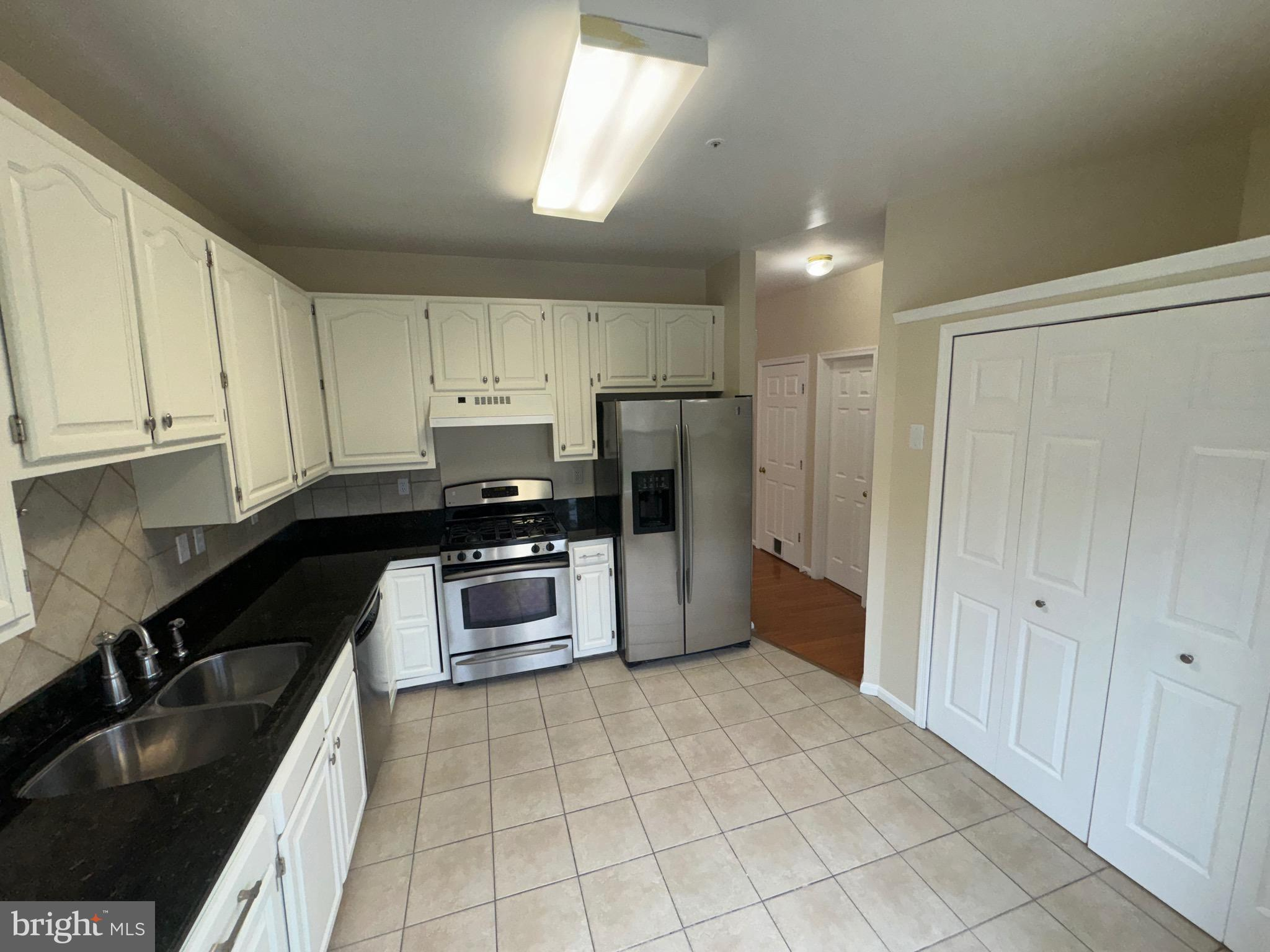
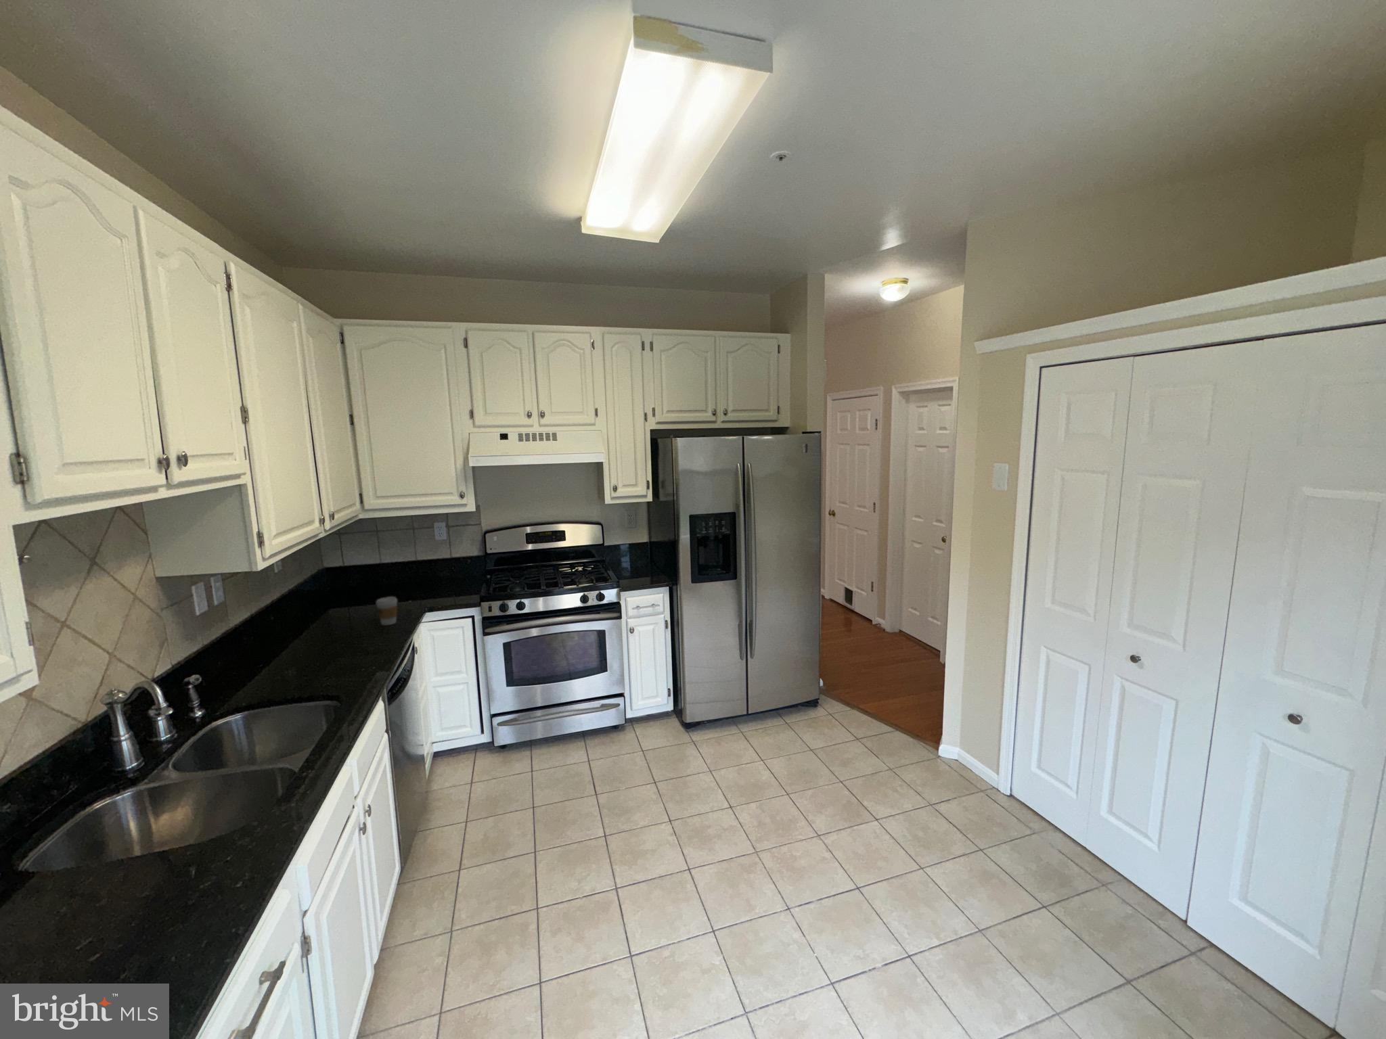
+ coffee cup (387, 610)
